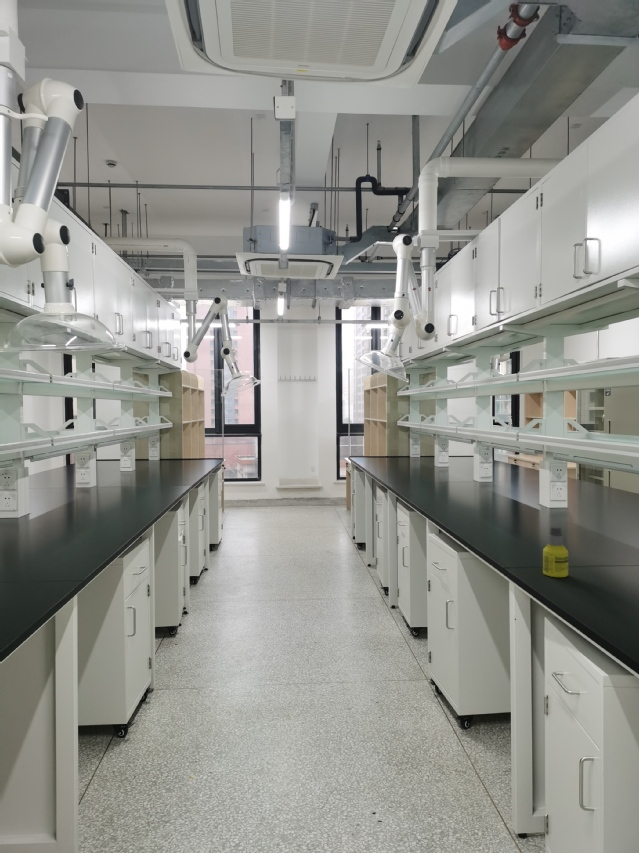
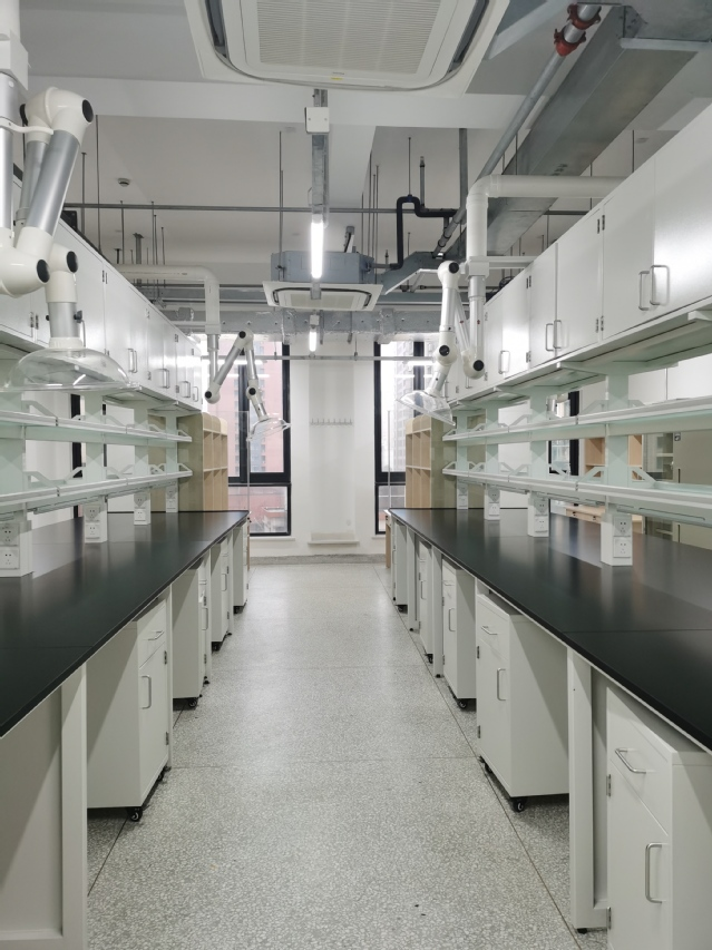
- bottle (555, 550)
